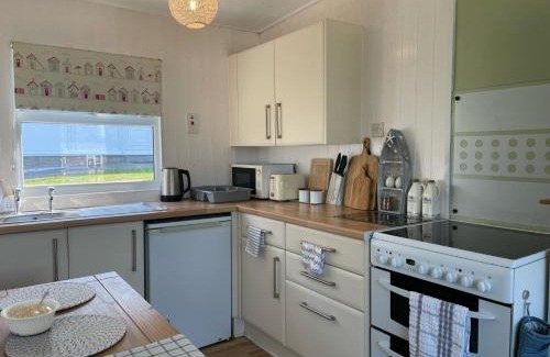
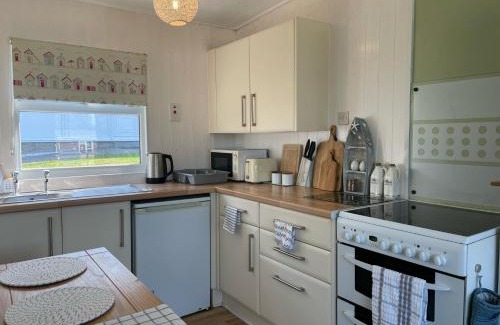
- legume (31, 315)
